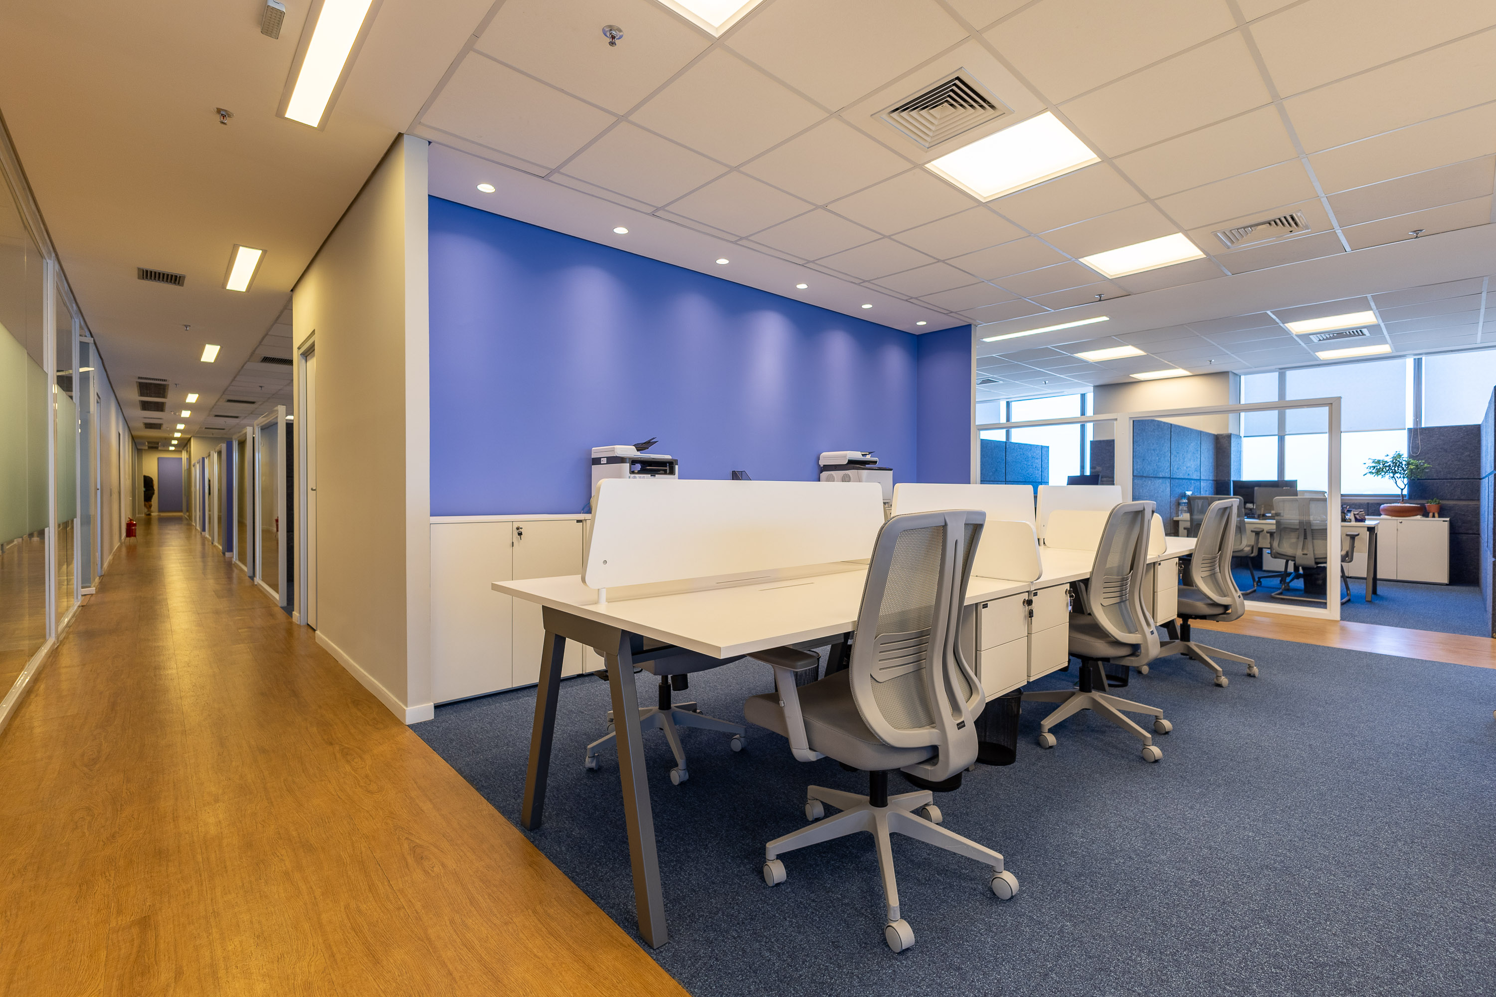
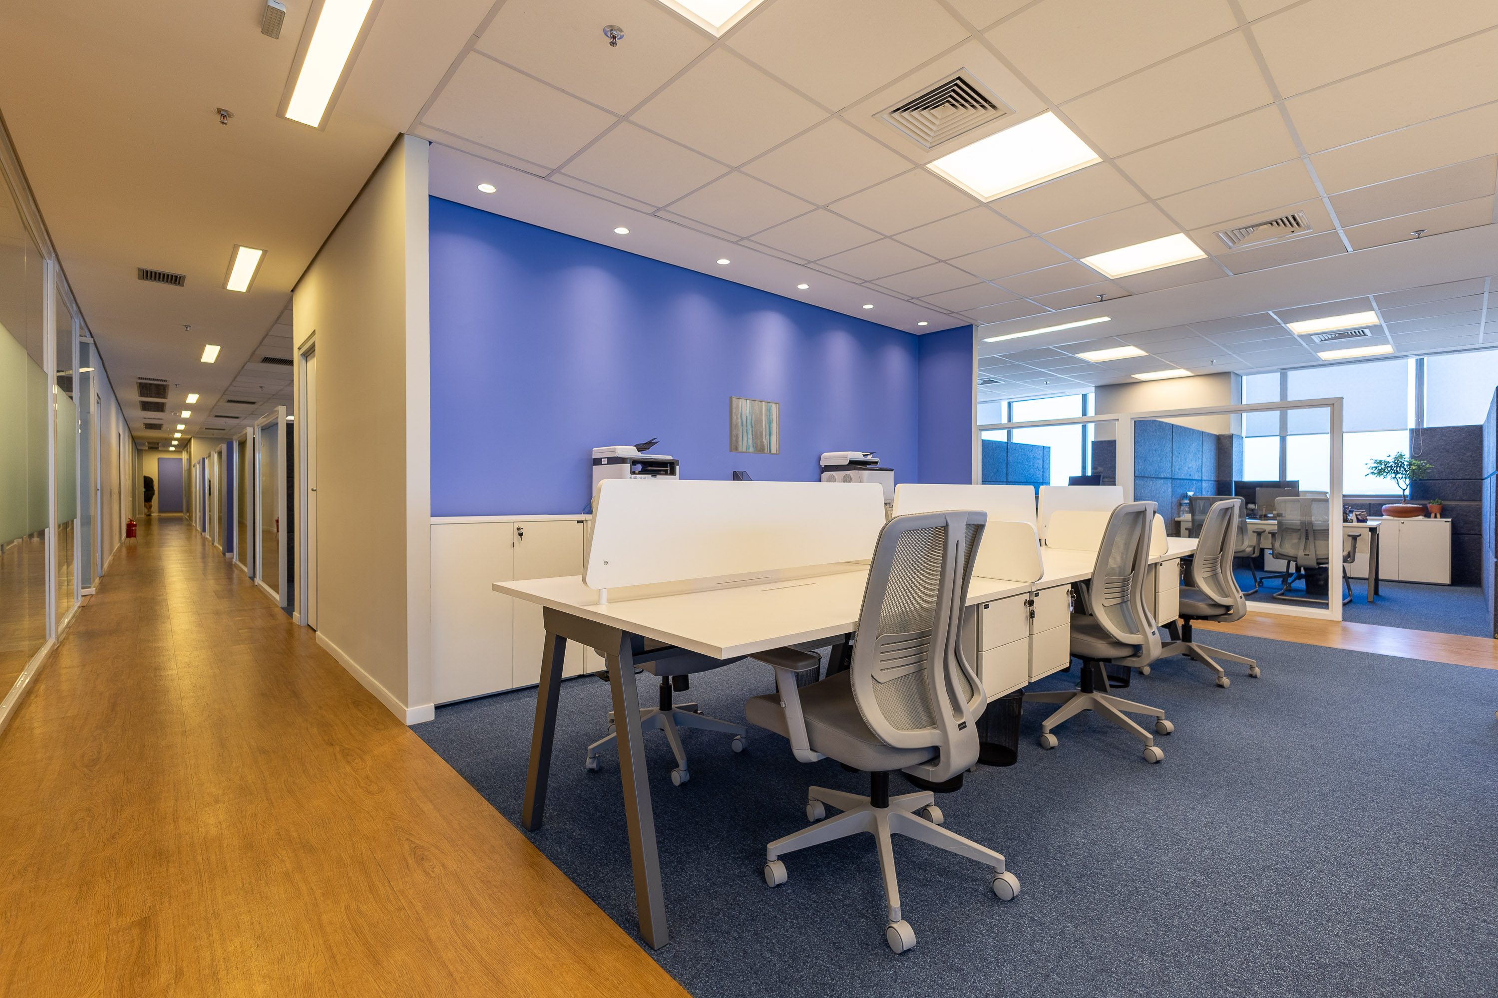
+ wall art (755, 427)
